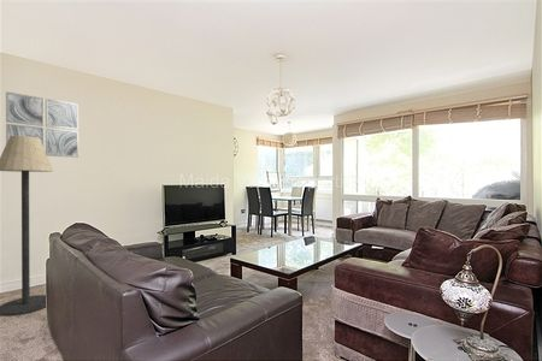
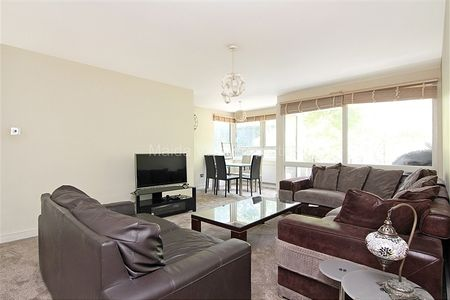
- floor lamp (25, 221)
- wall art (43, 128)
